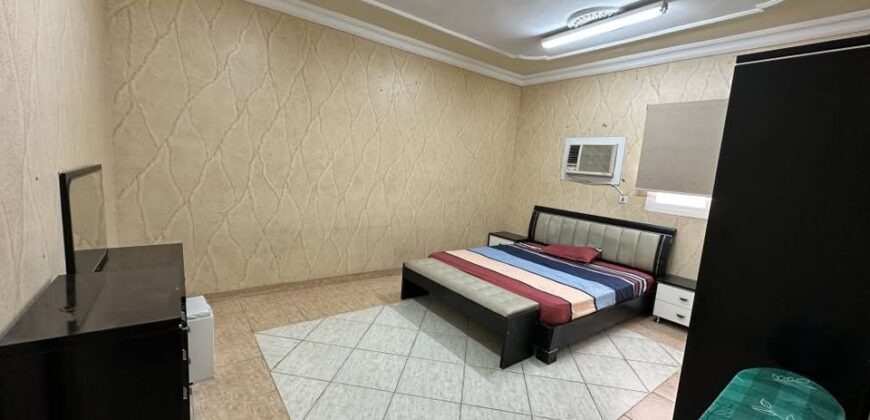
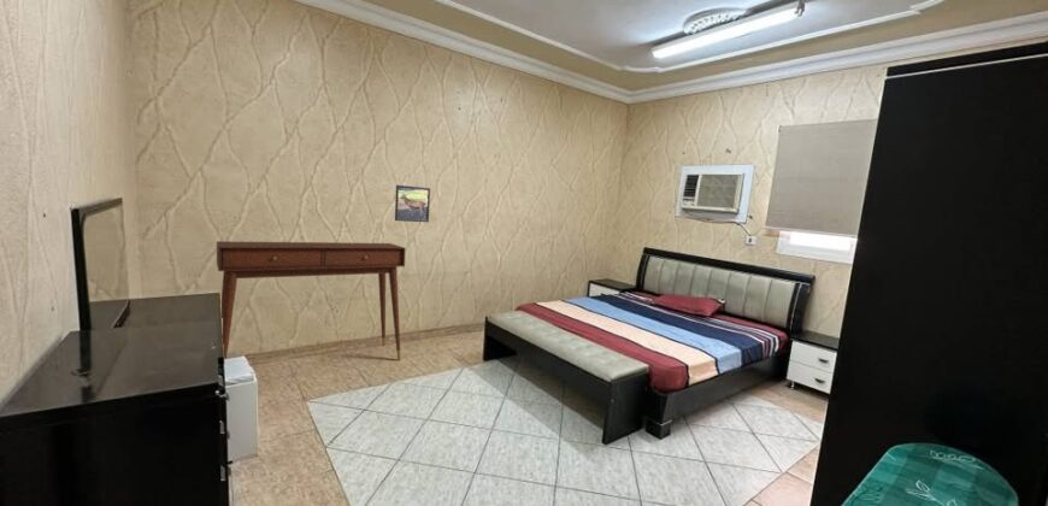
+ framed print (412, 204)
+ desk (316, 275)
